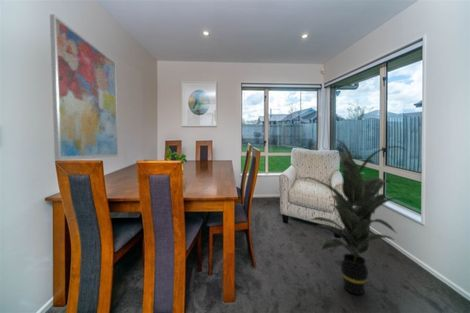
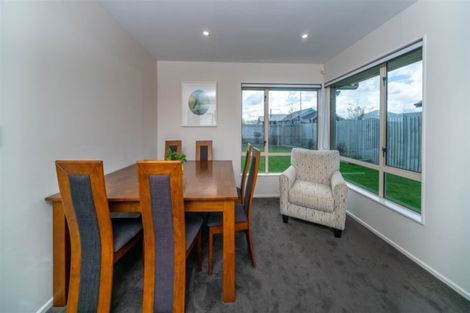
- wall art (91, 101)
- indoor plant (350, 212)
